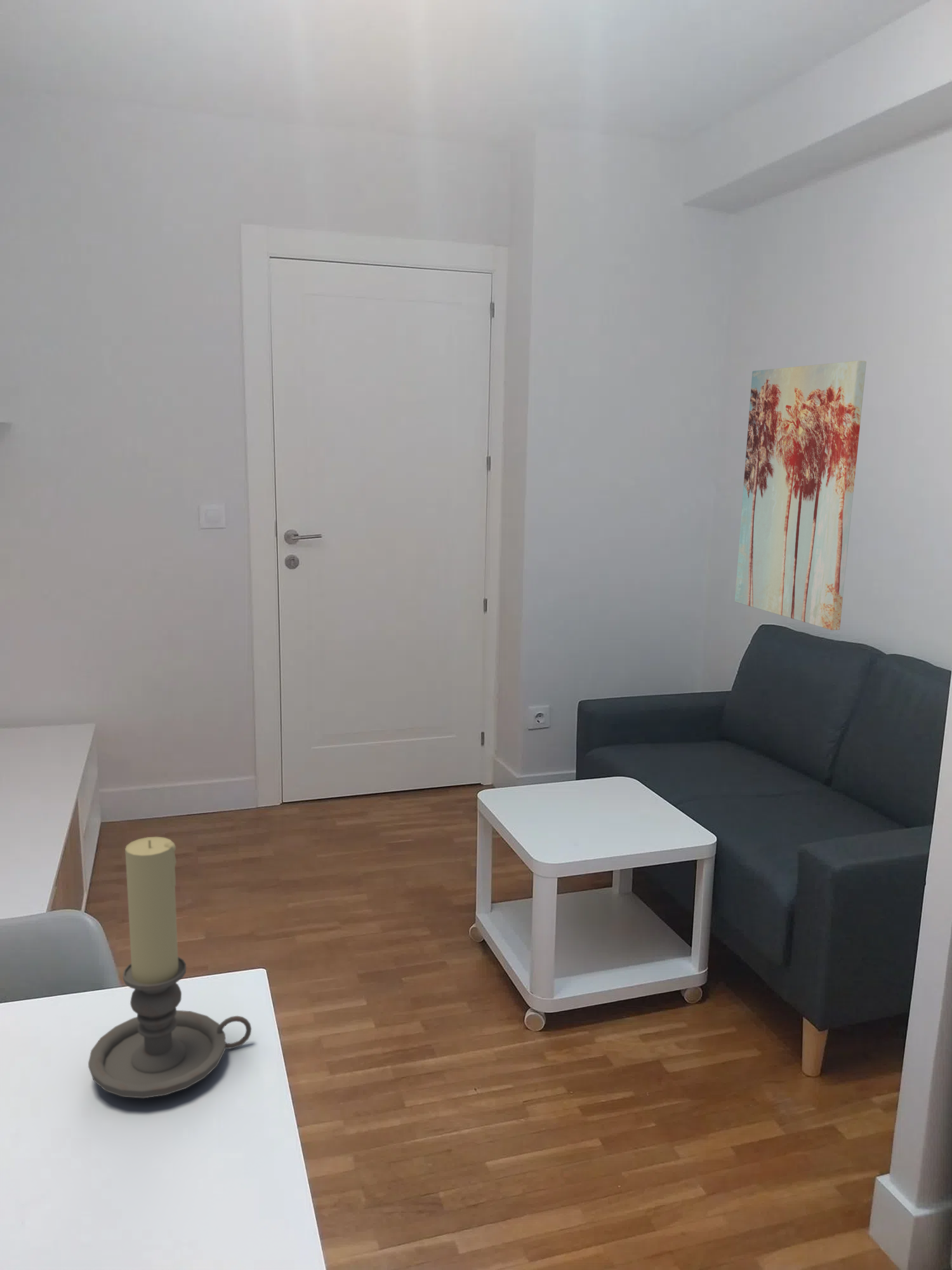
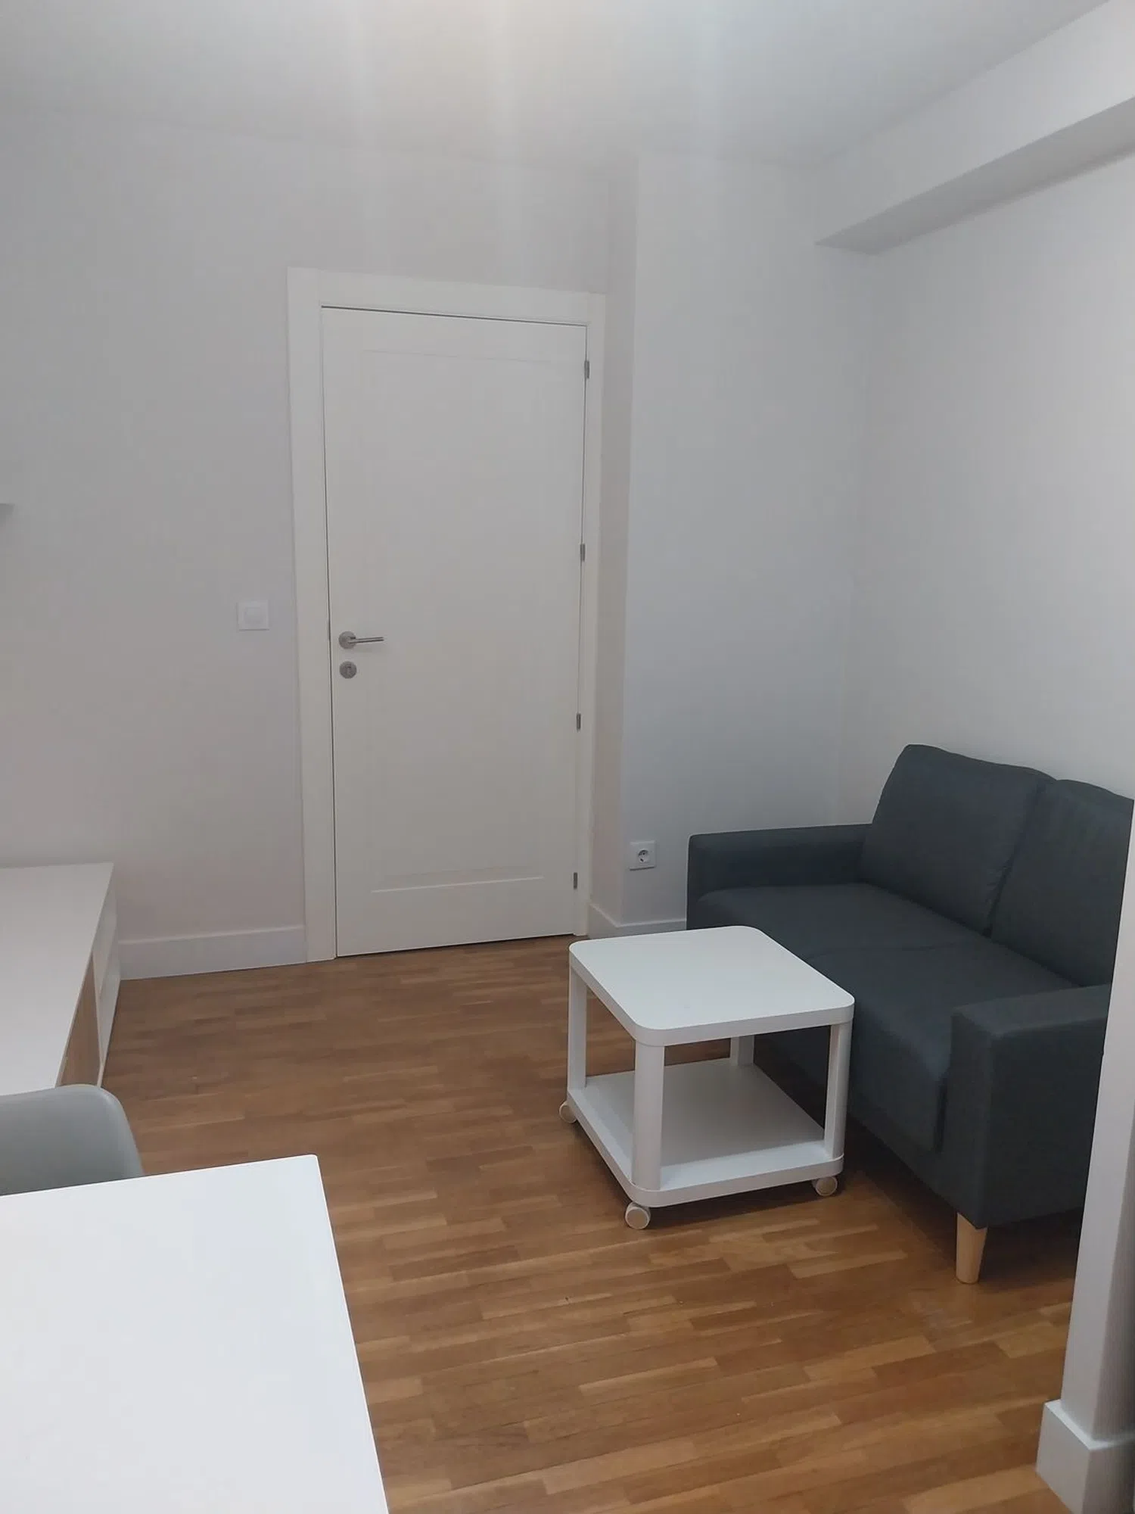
- wall art (793, 493)
- candle holder (168, 954)
